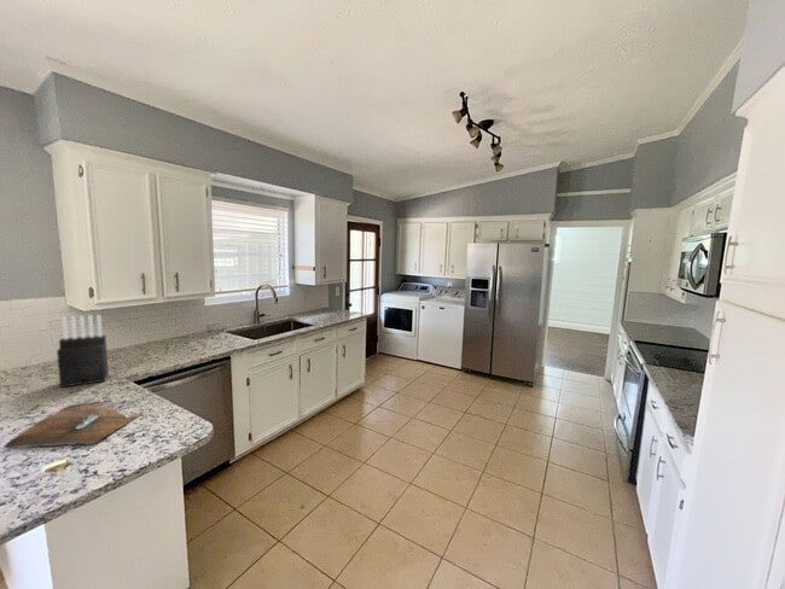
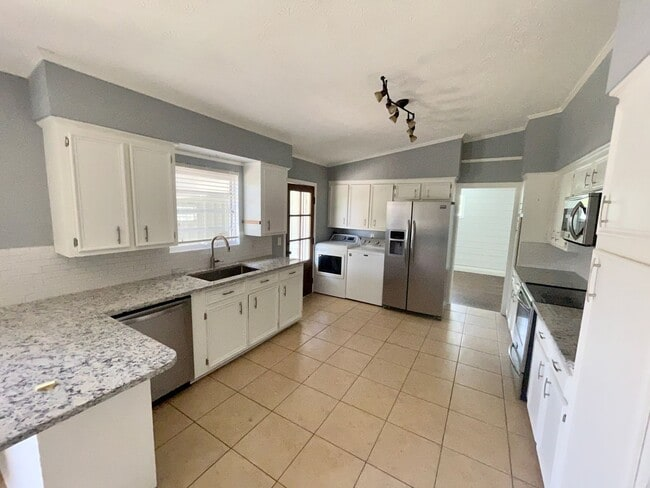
- cutting board (87, 415)
- knife block (82, 349)
